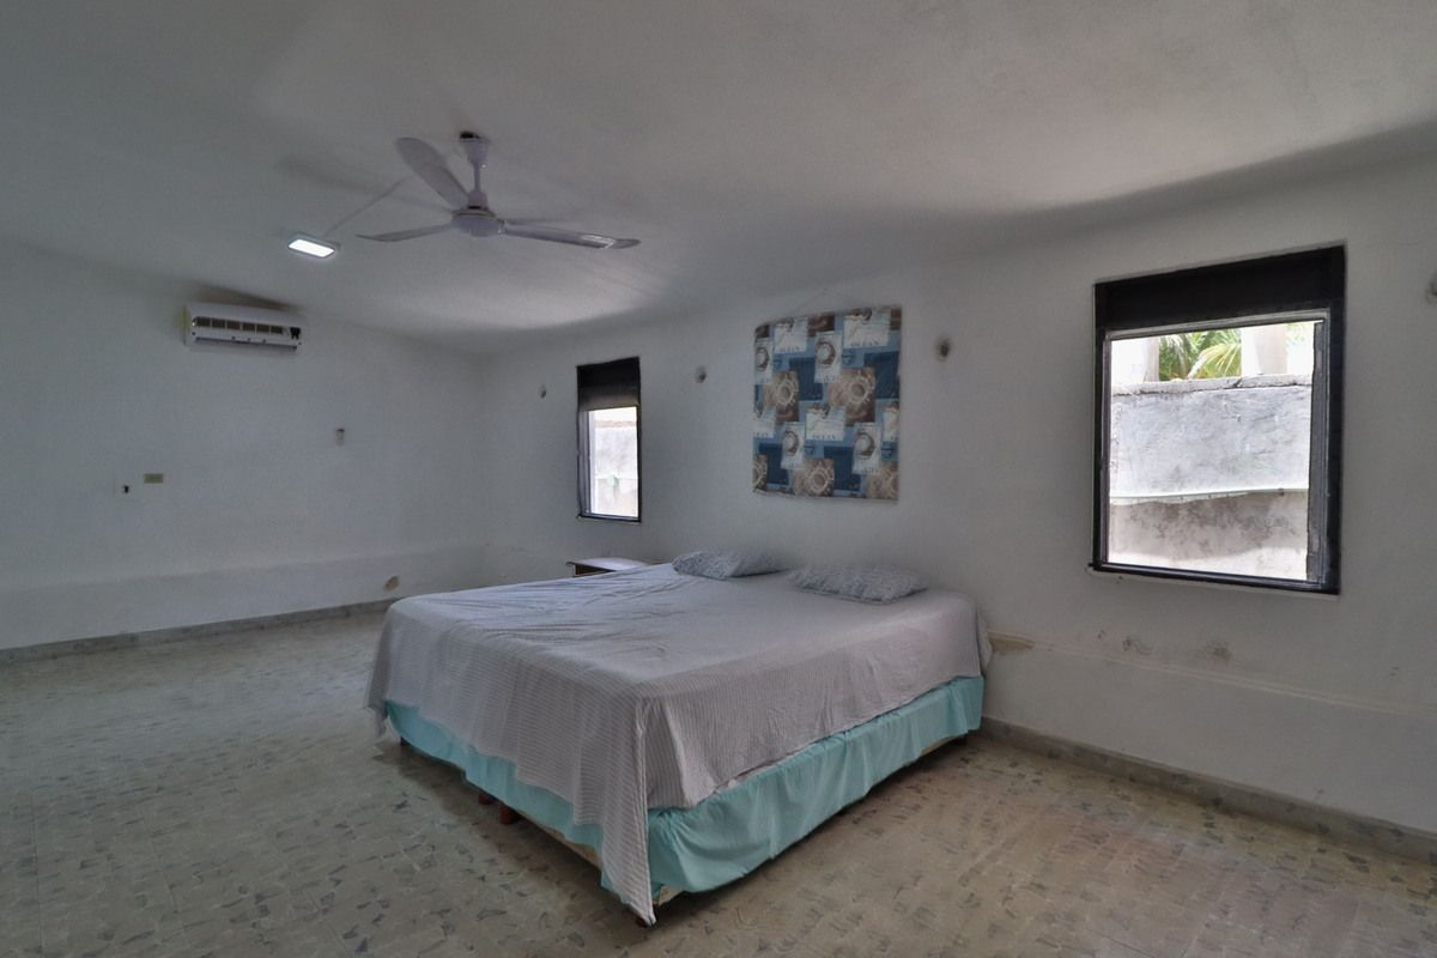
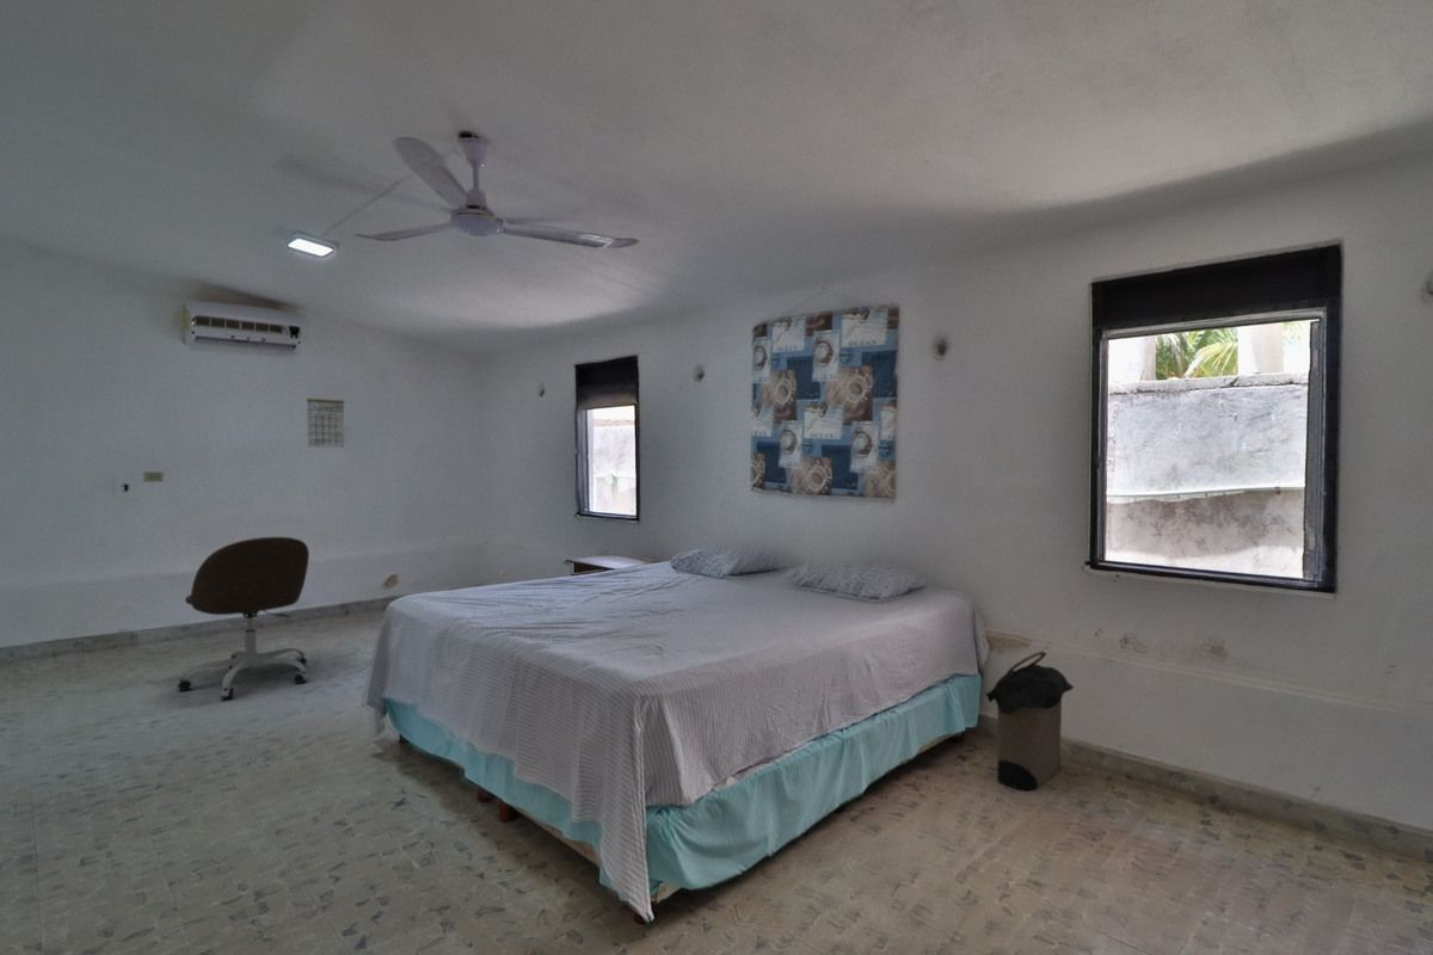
+ calendar (325, 417)
+ office chair (248, 606)
+ laundry hamper (1028, 708)
